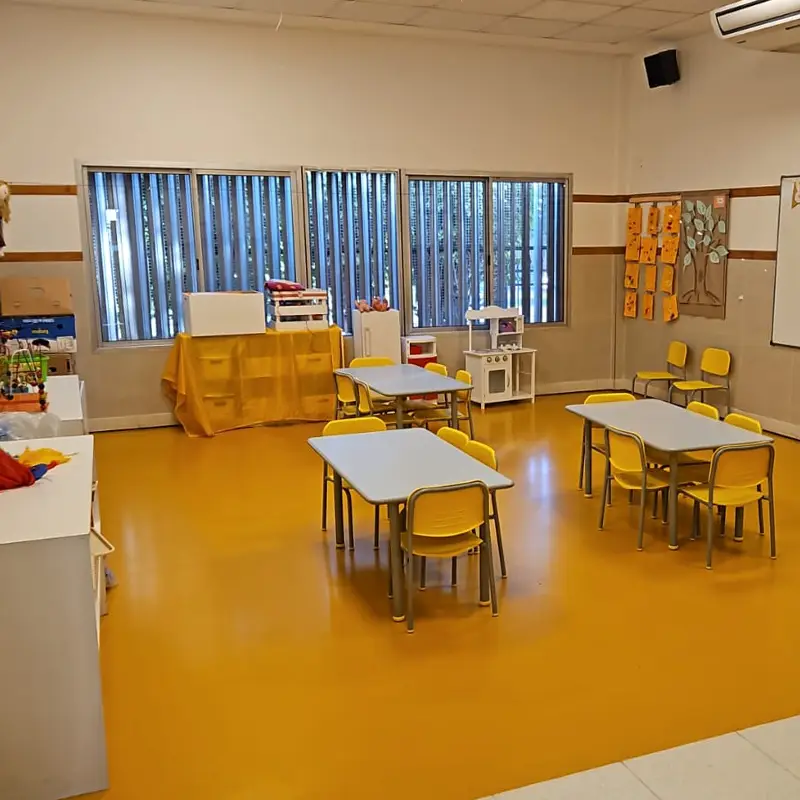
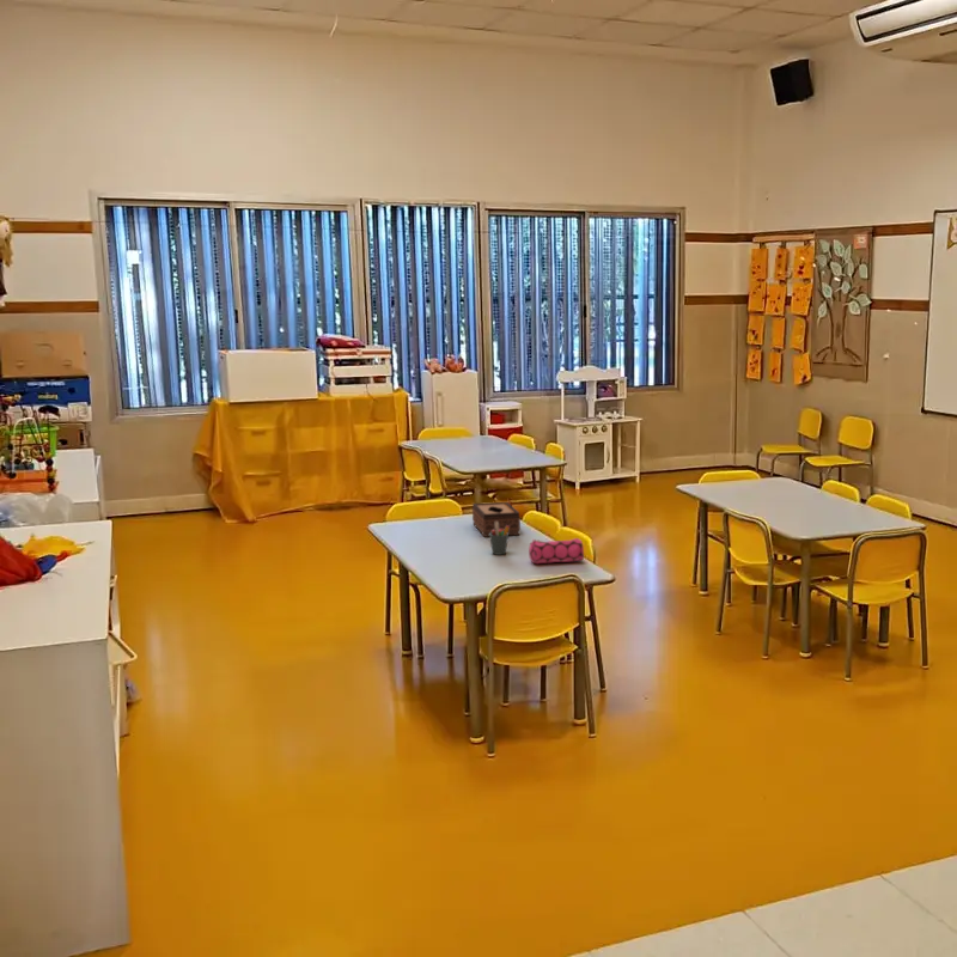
+ pencil case (556, 549)
+ pen holder (499, 537)
+ tissue box (495, 518)
